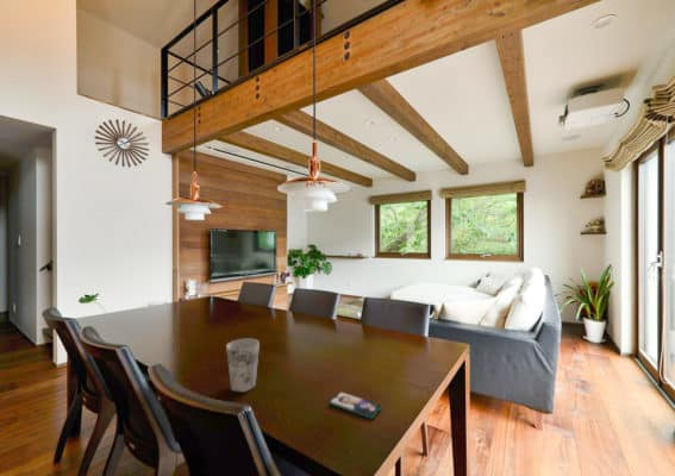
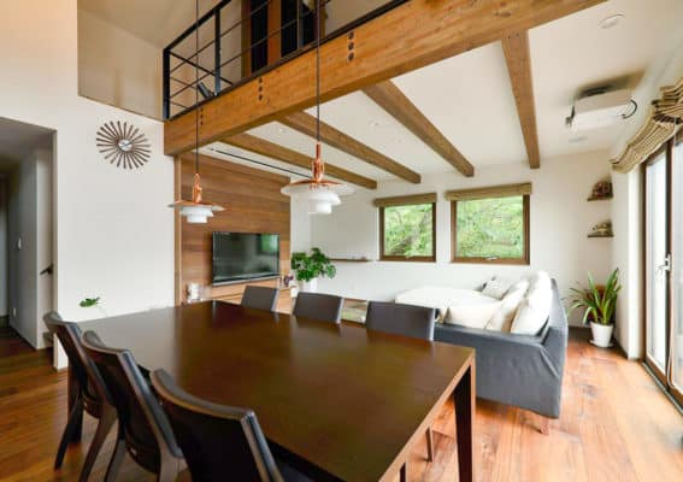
- smartphone (355, 403)
- cup (243, 365)
